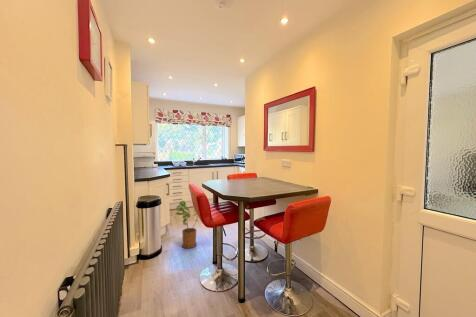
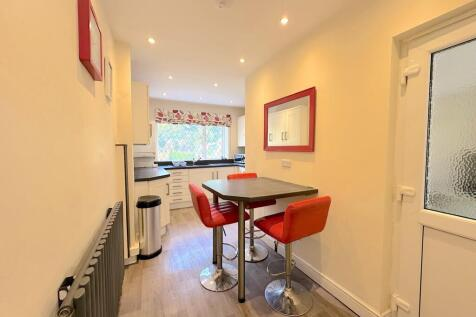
- house plant (187, 223)
